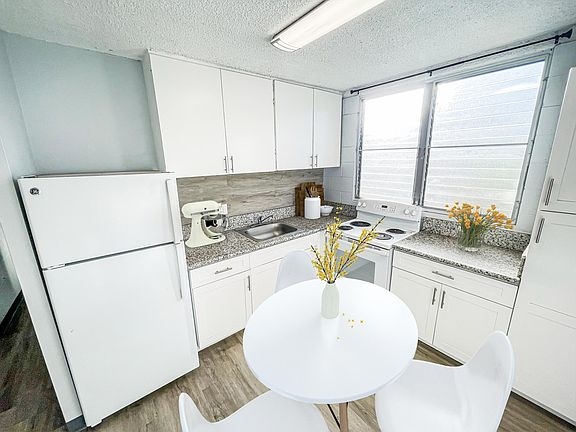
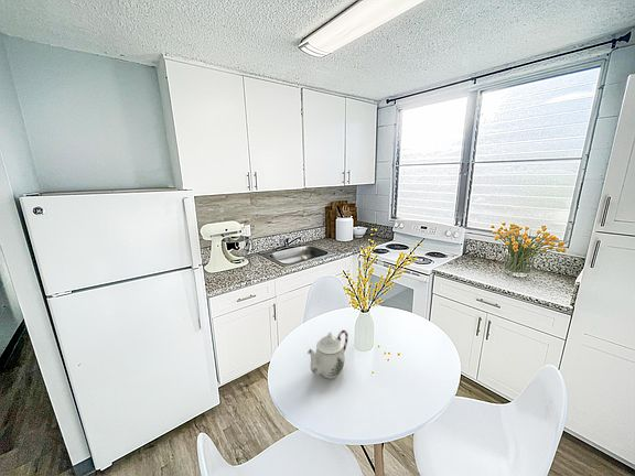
+ teapot (329, 353)
